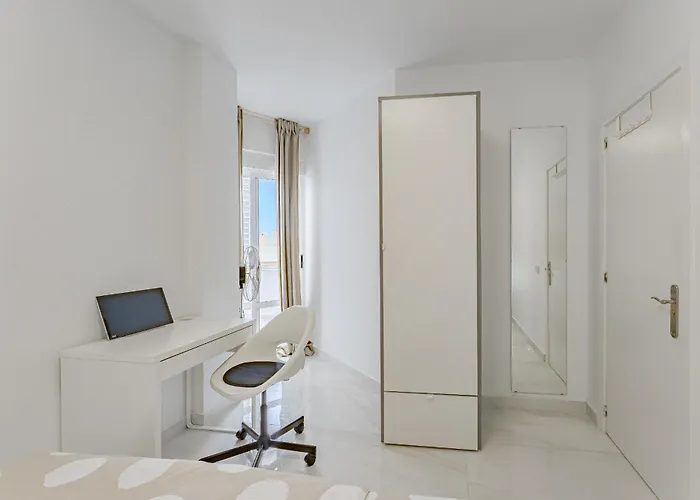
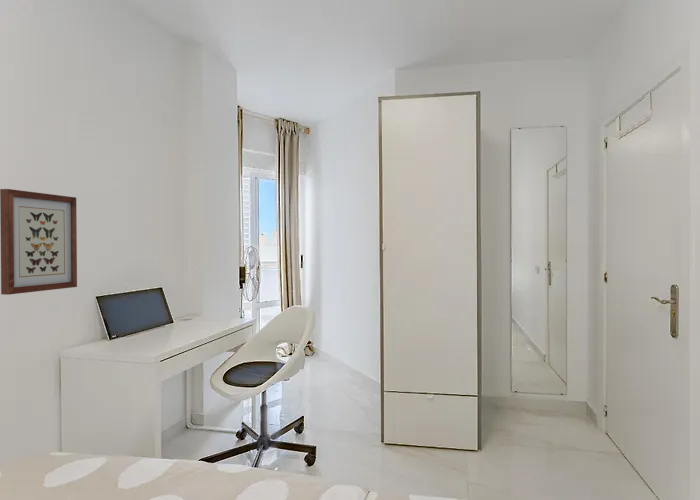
+ wall art (41, 242)
